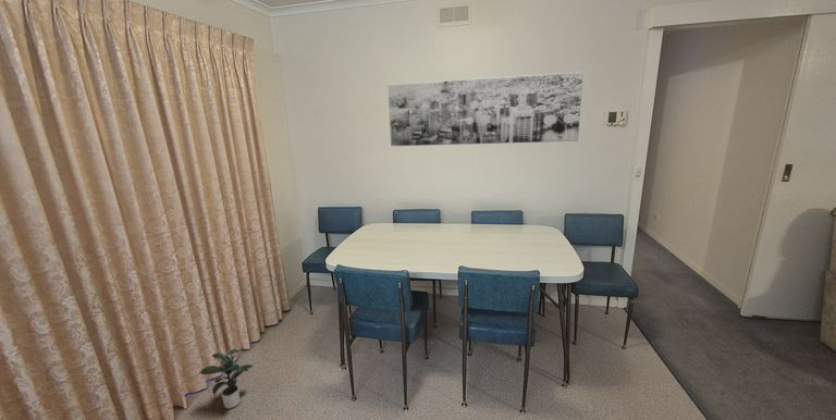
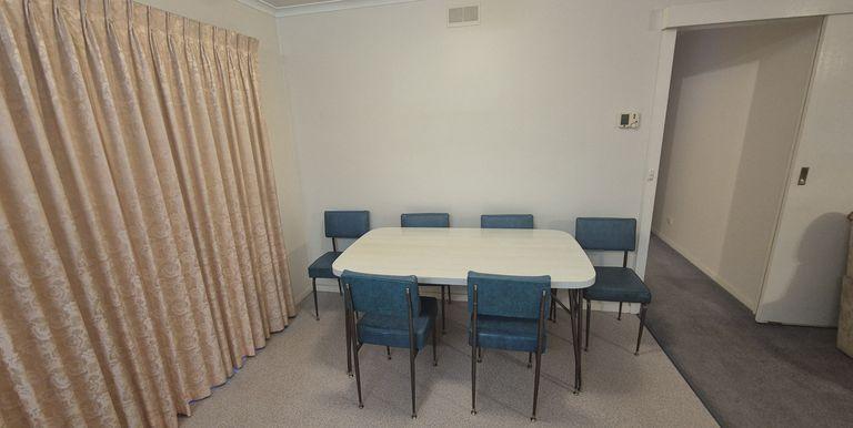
- potted plant (229, 374)
- wall art (479, 112)
